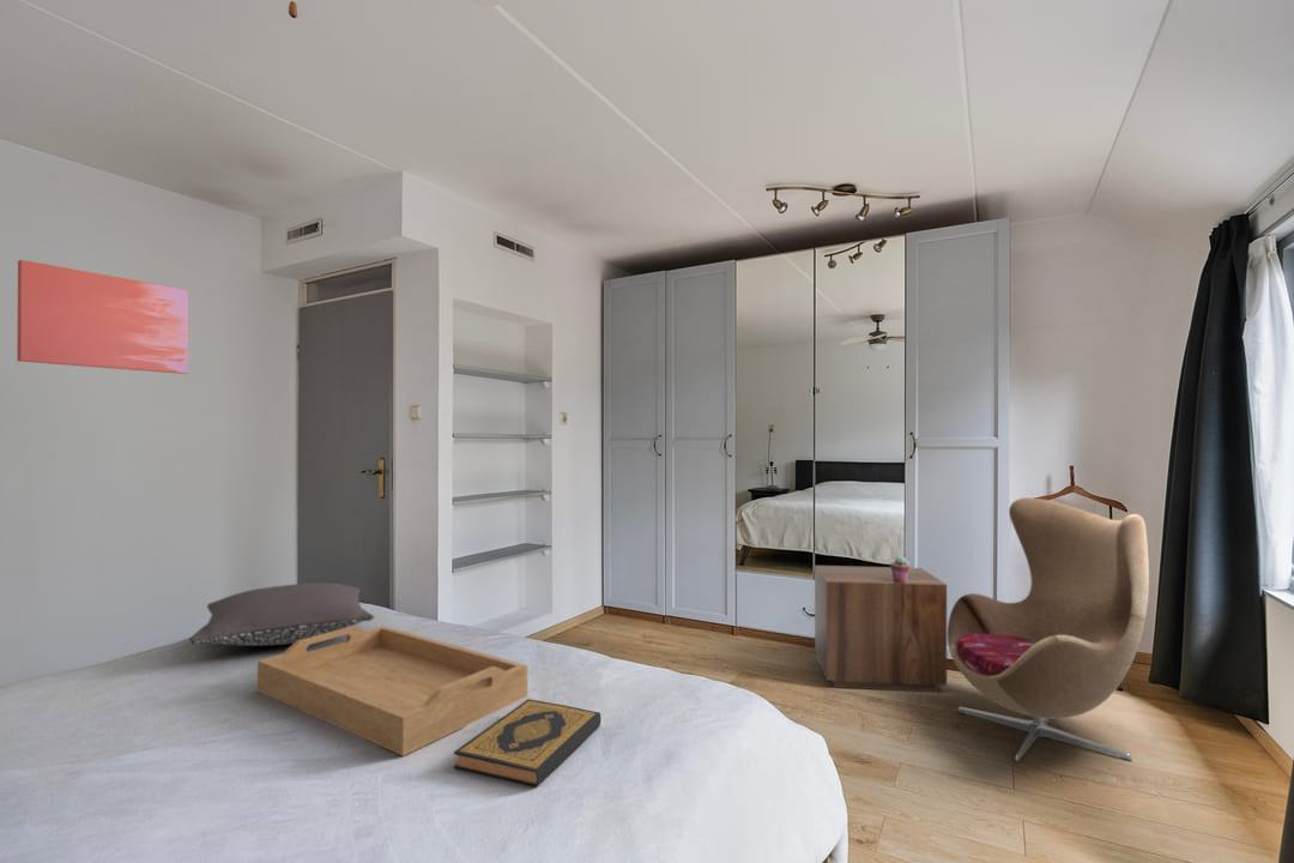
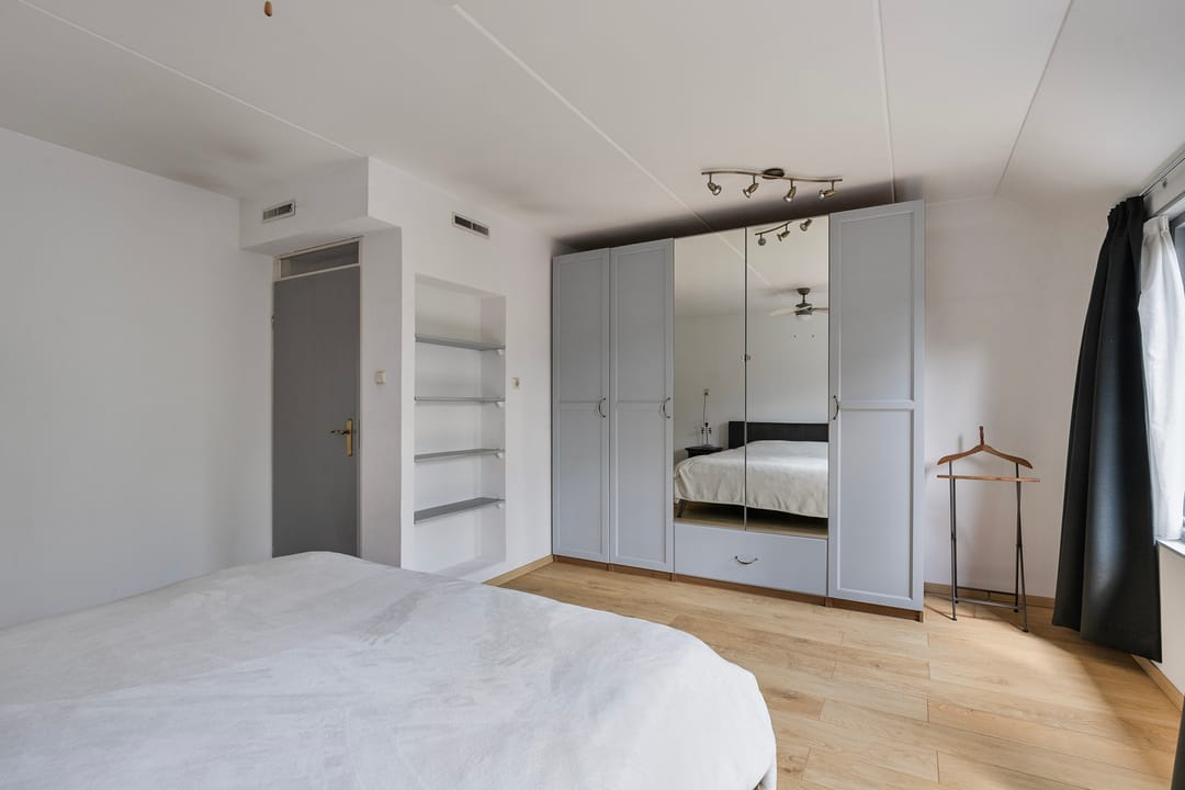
- nightstand (876, 624)
- pillow (286, 611)
- wall art (110, 321)
- serving tray (391, 674)
- armchair (1046, 620)
- hardback book (532, 738)
- potted succulent (900, 568)
